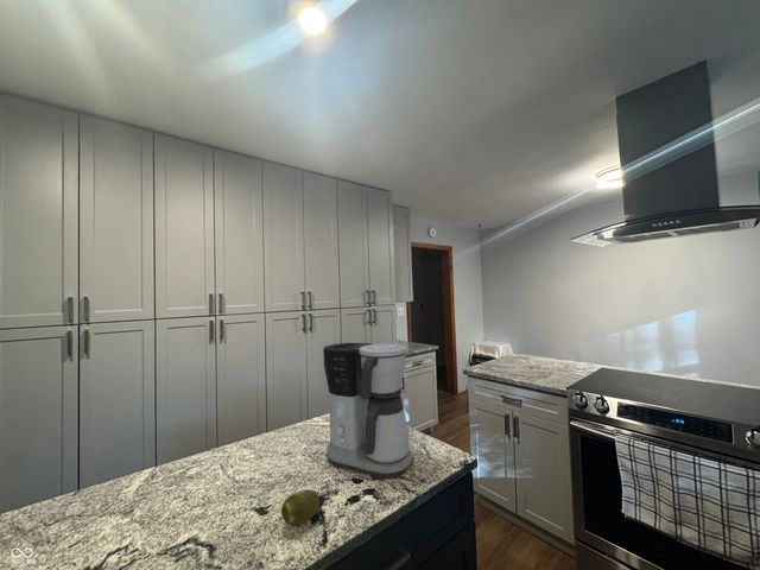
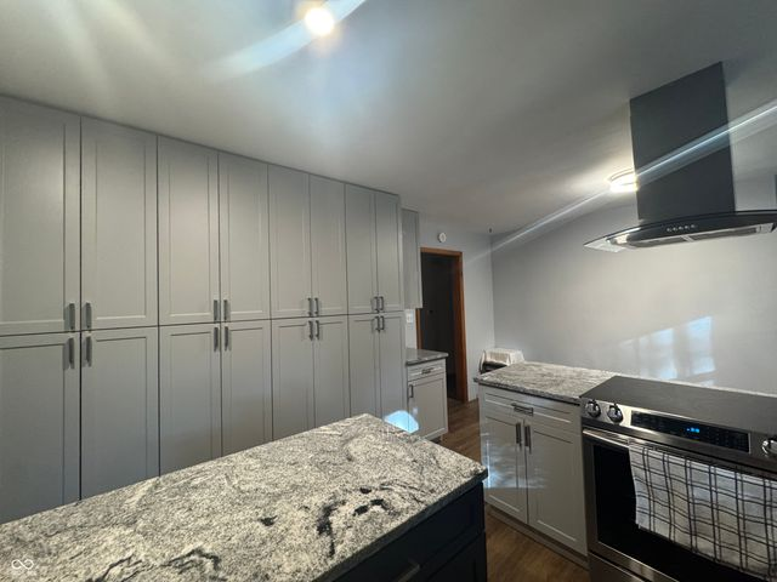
- fruit (300, 507)
- coffee maker (362, 404)
